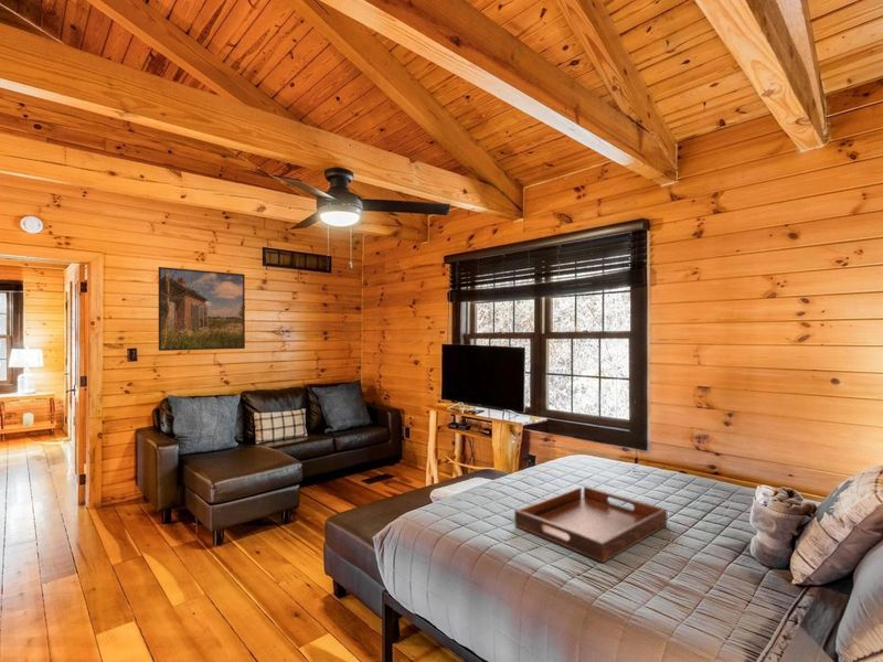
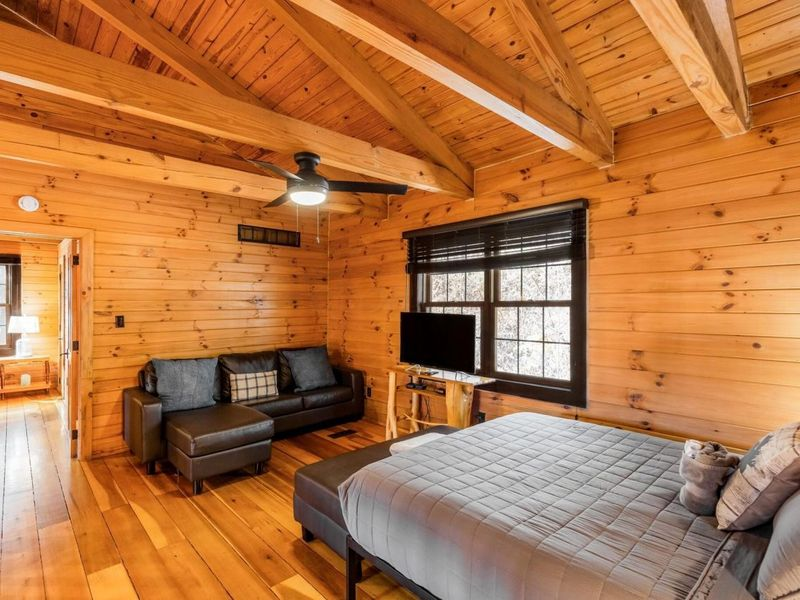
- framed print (203, 310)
- serving tray (591, 517)
